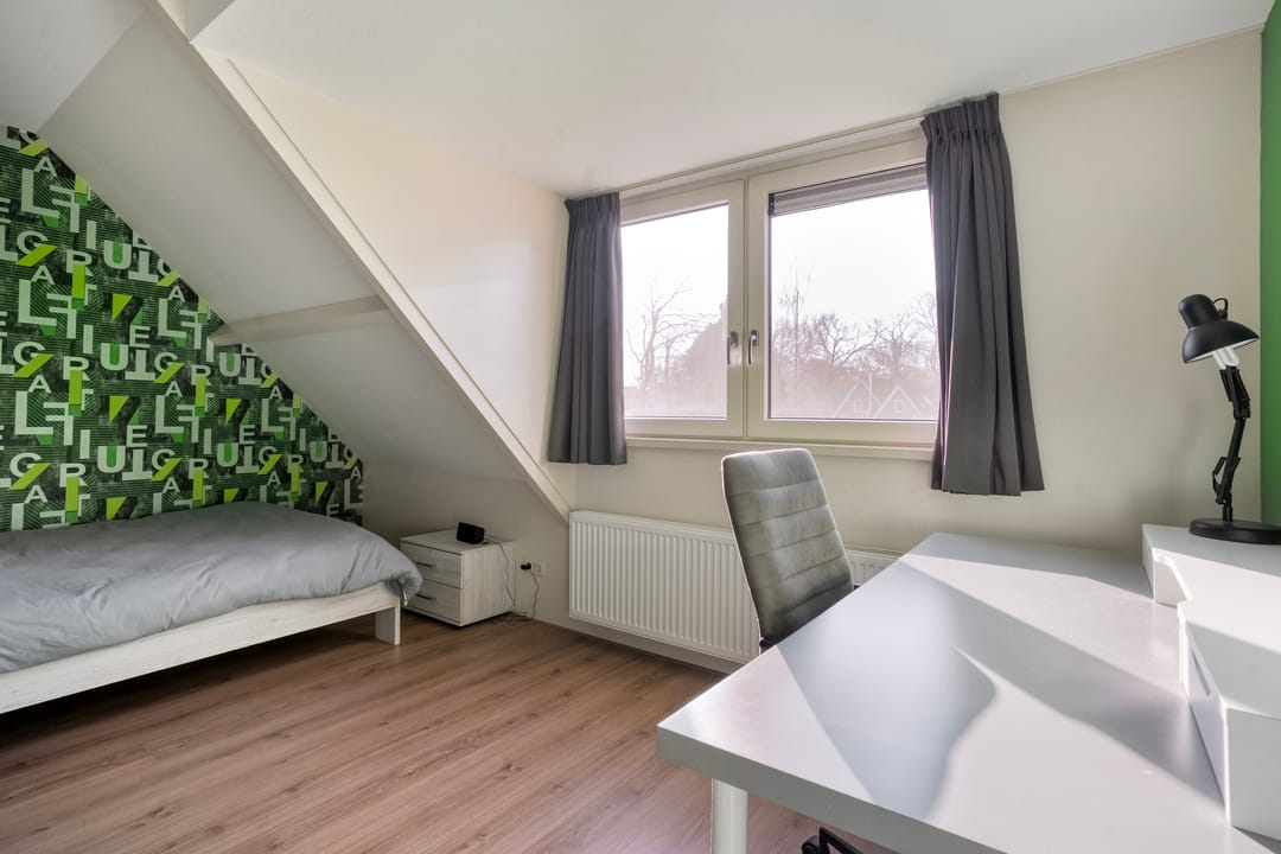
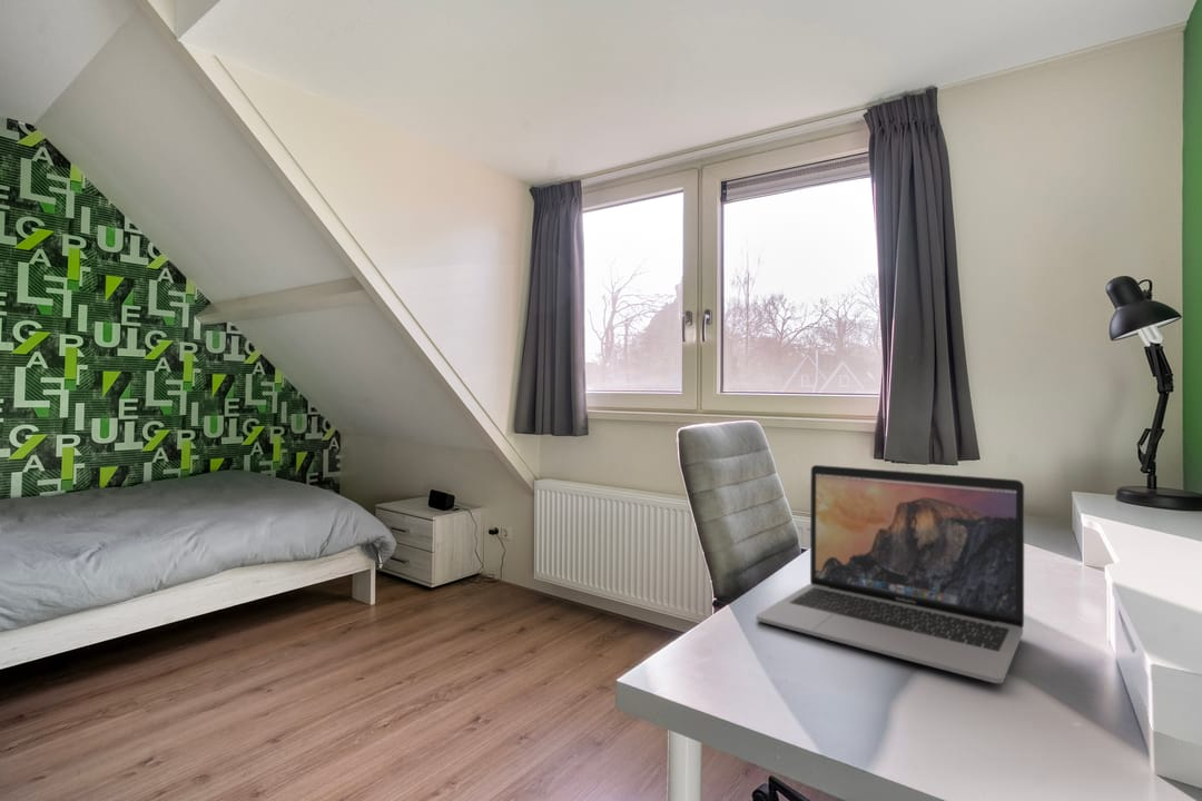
+ laptop (886, 553)
